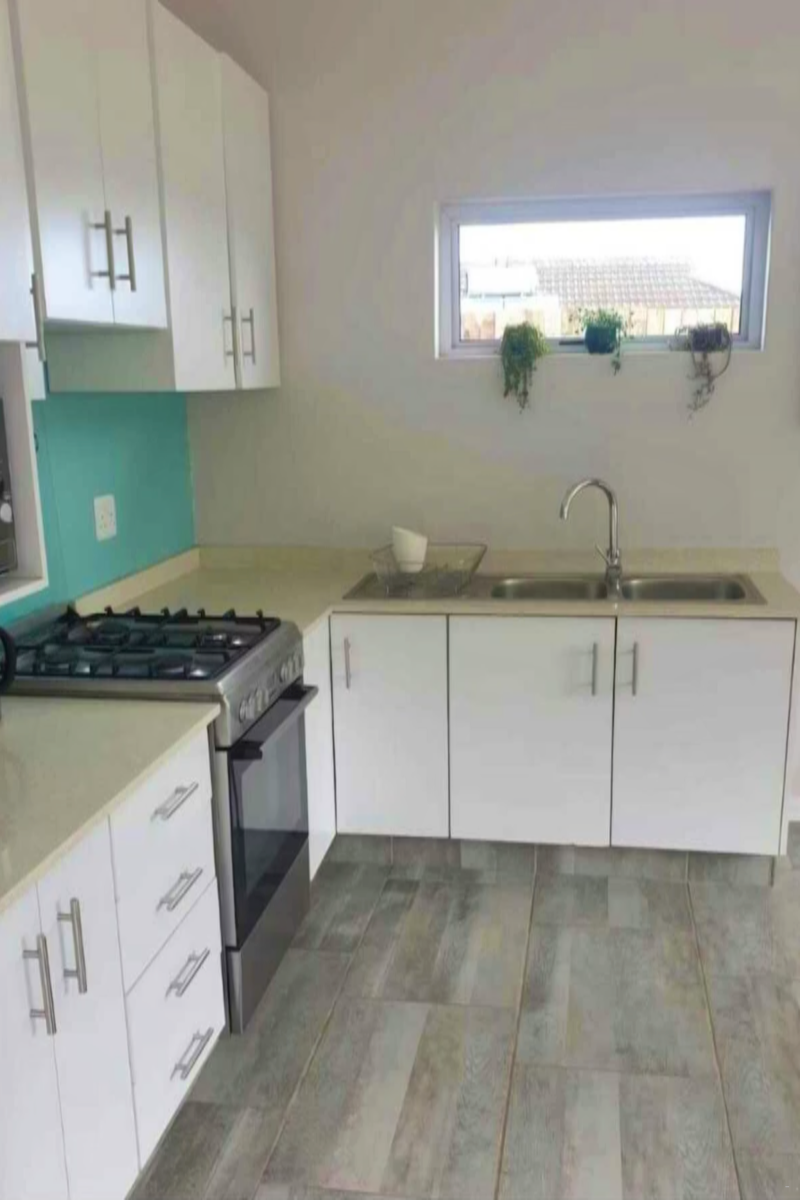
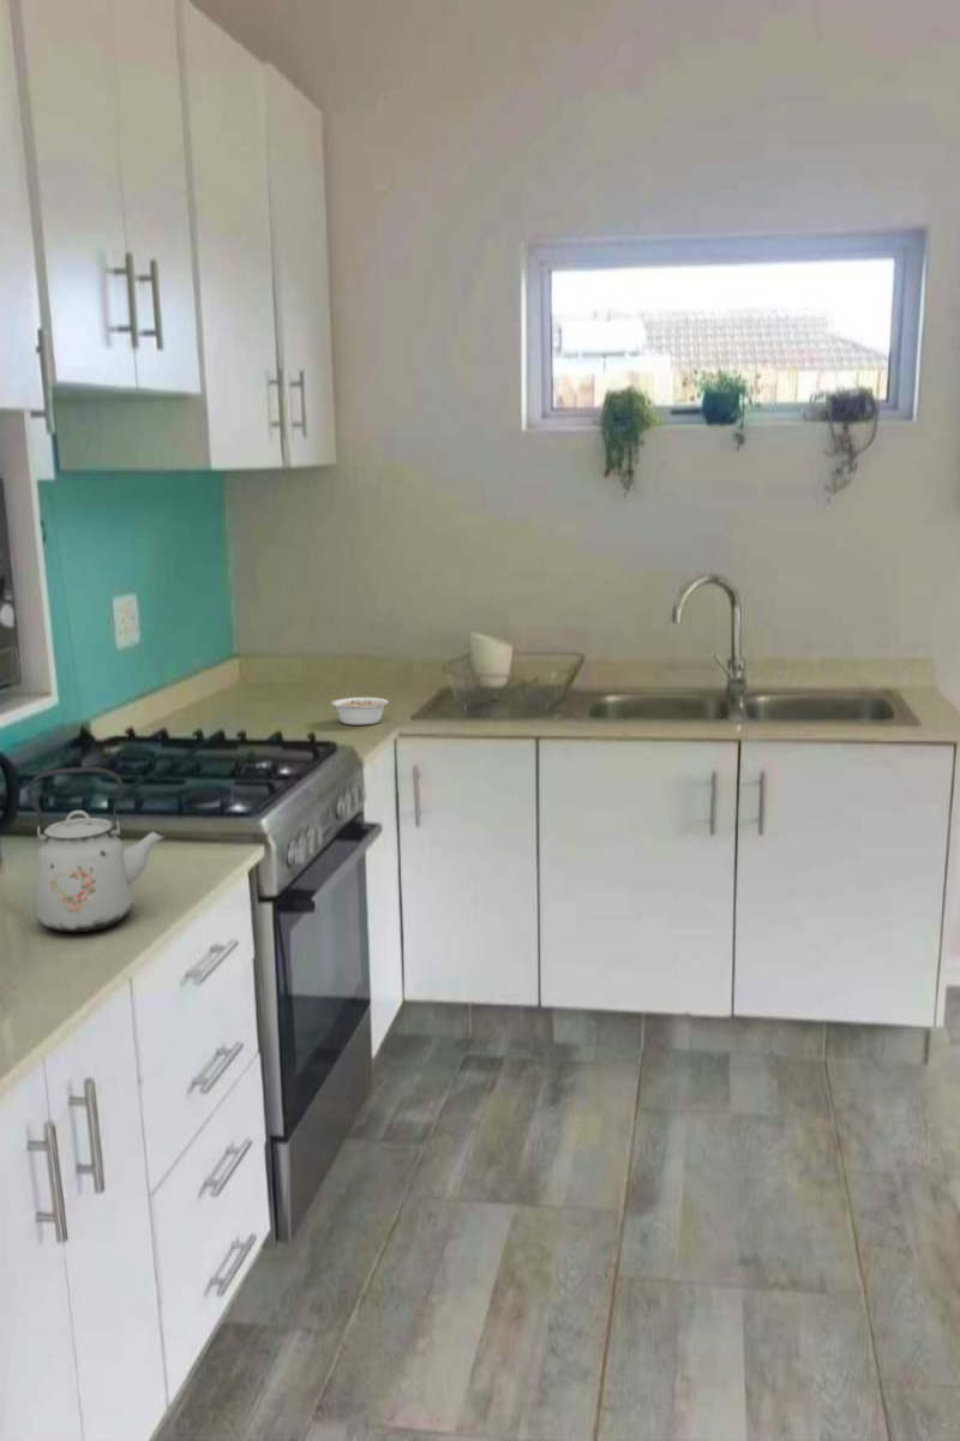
+ kettle (98, 844)
+ legume (362, 710)
